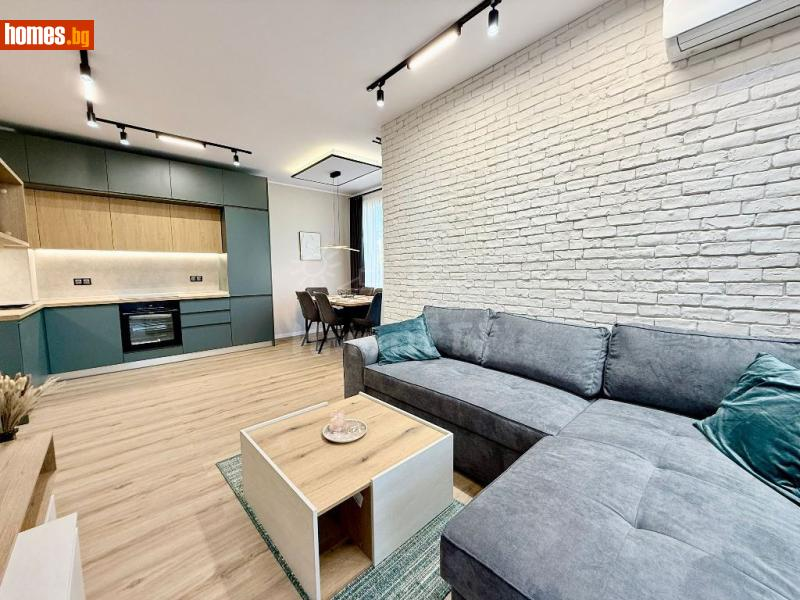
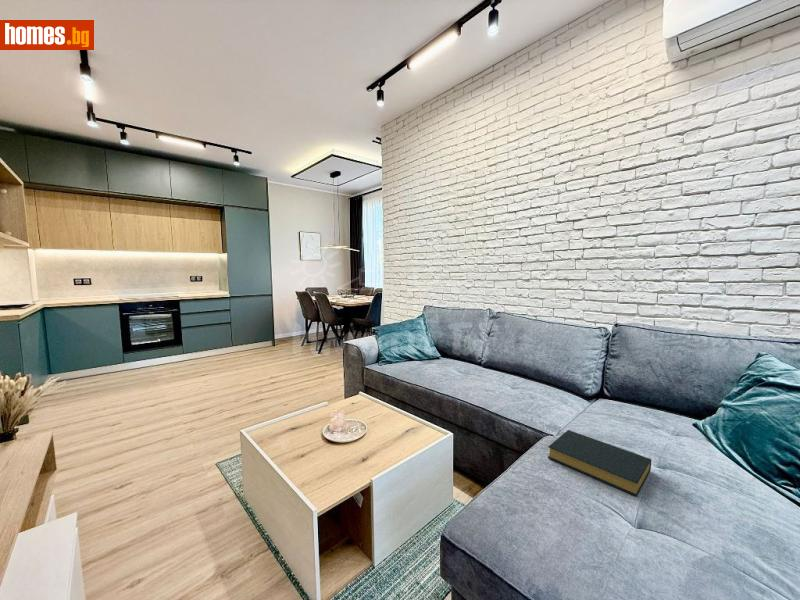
+ hardback book (597, 458)
